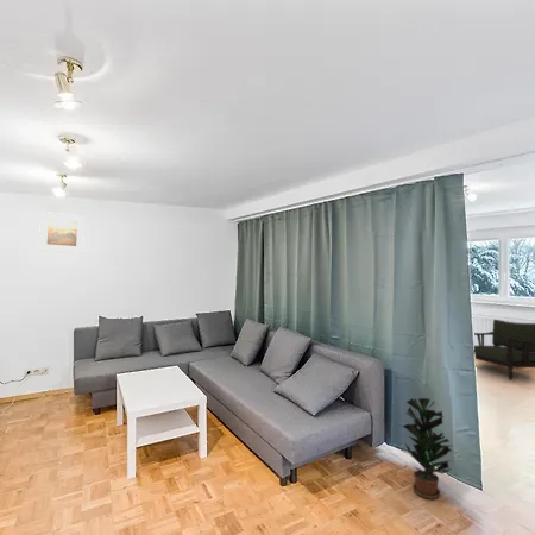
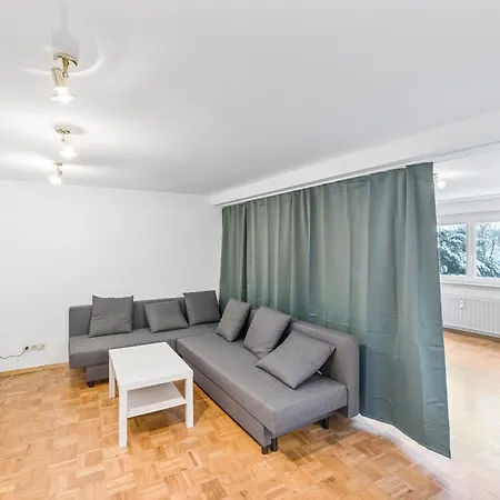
- armchair (502, 347)
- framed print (62, 232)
- potted plant (427, 445)
